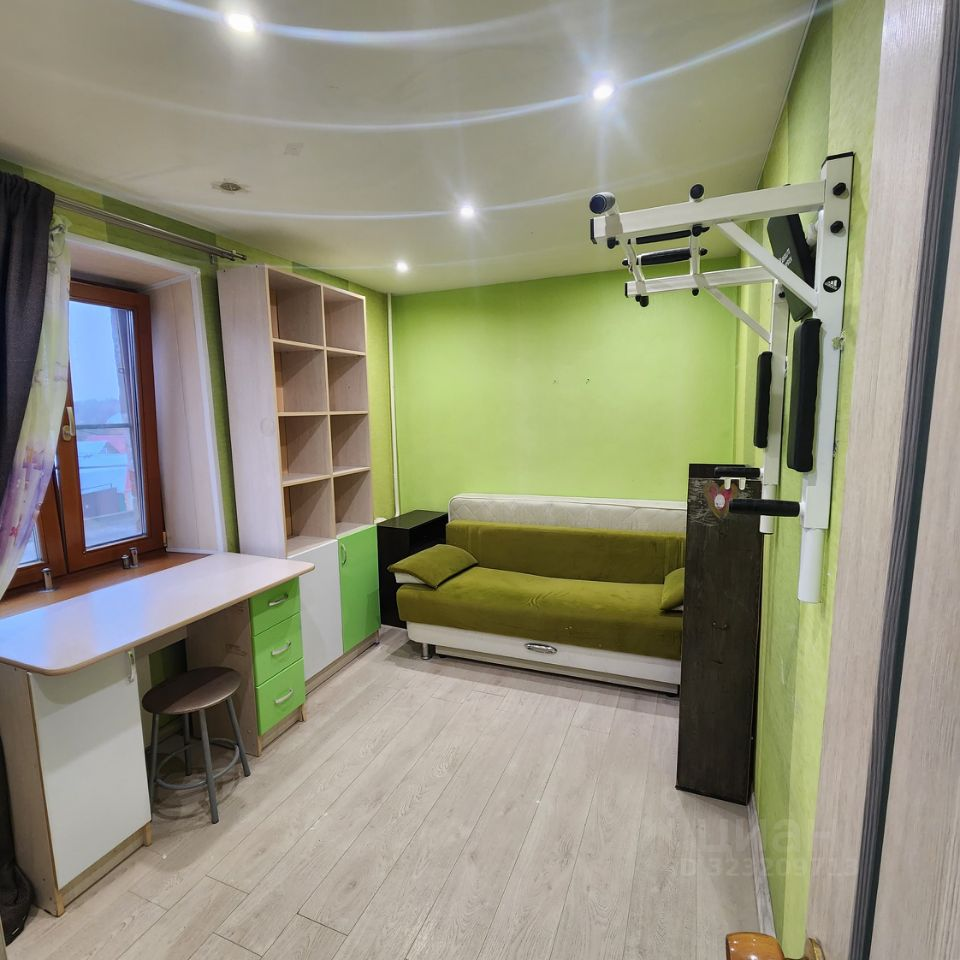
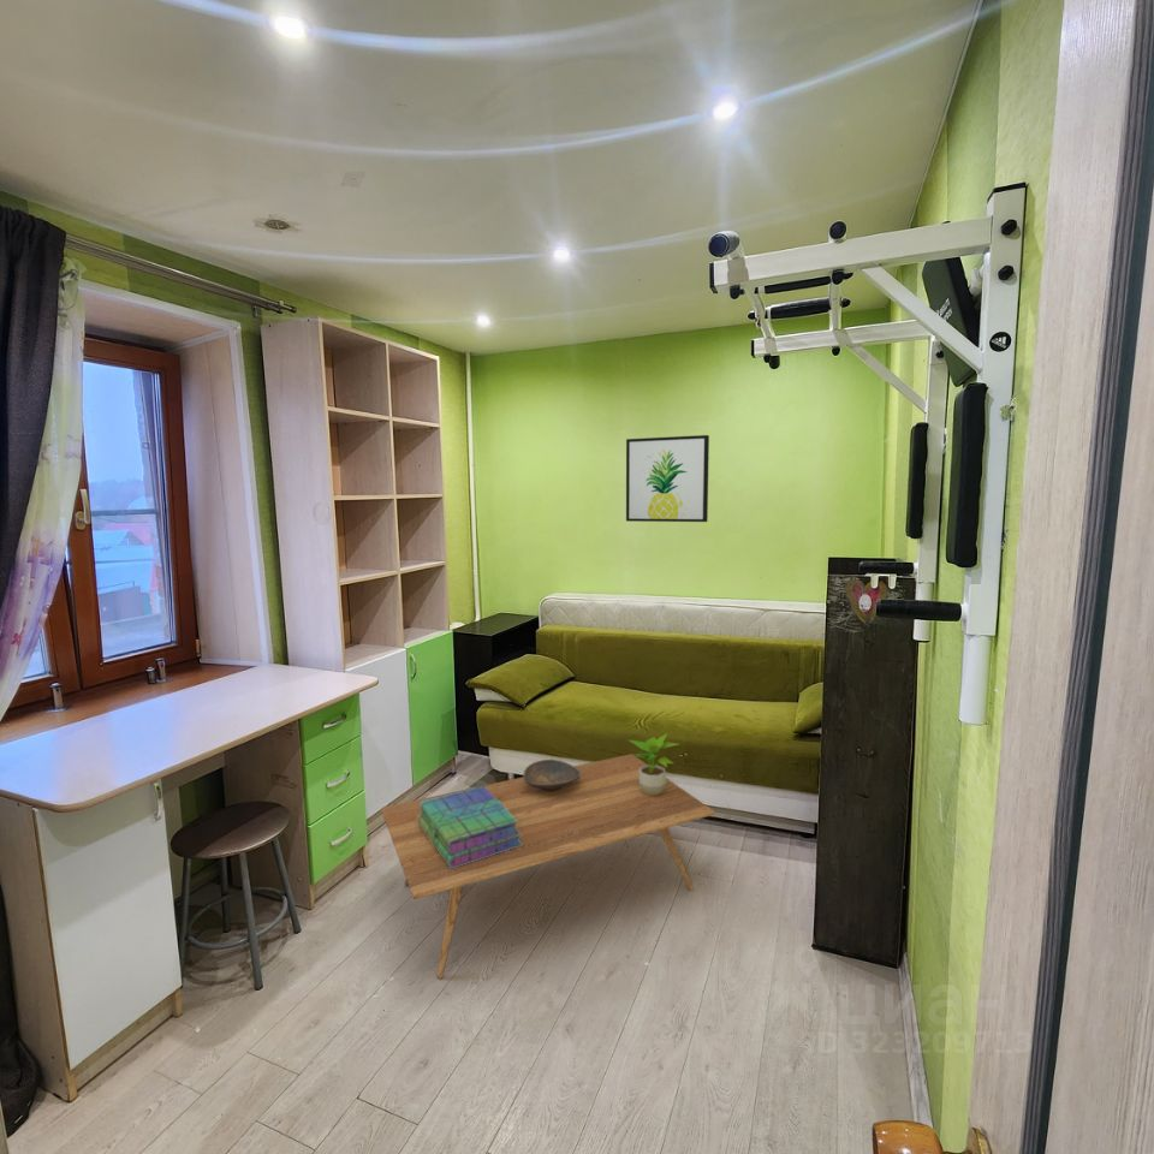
+ potted plant (653, 761)
+ decorative bowl (552, 778)
+ stack of books (468, 822)
+ coffee table (547, 847)
+ wall art (666, 480)
